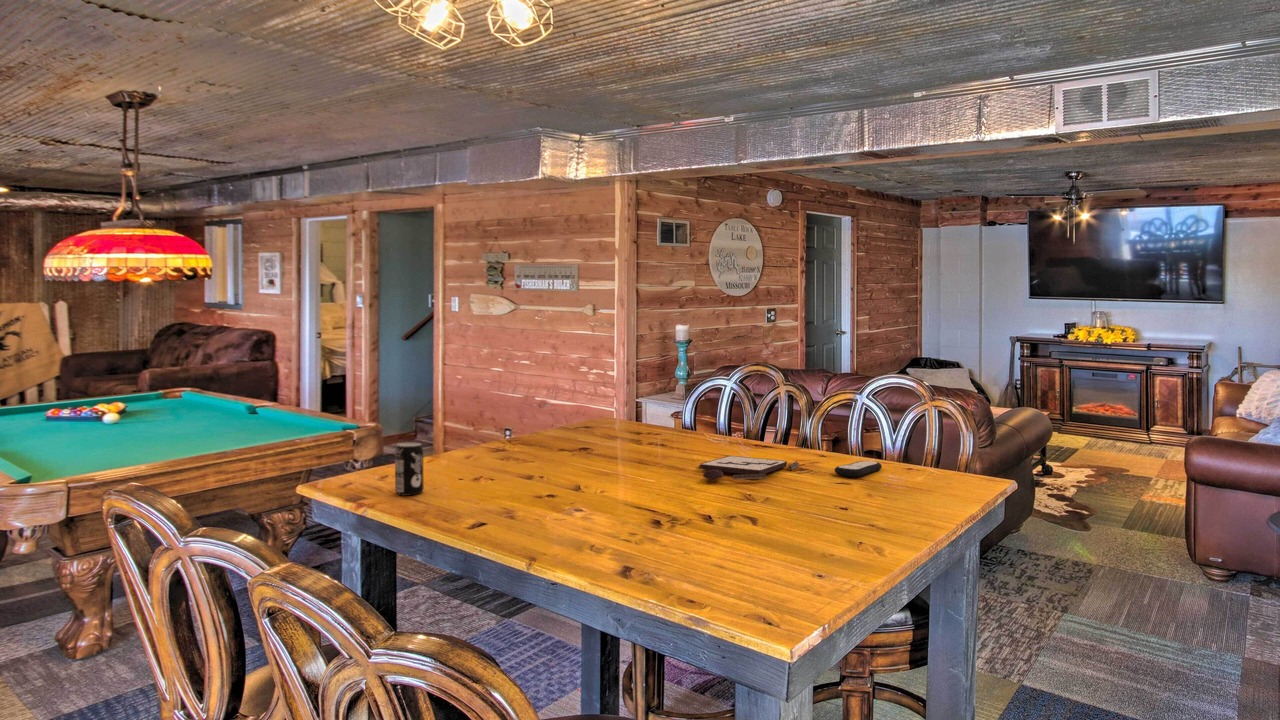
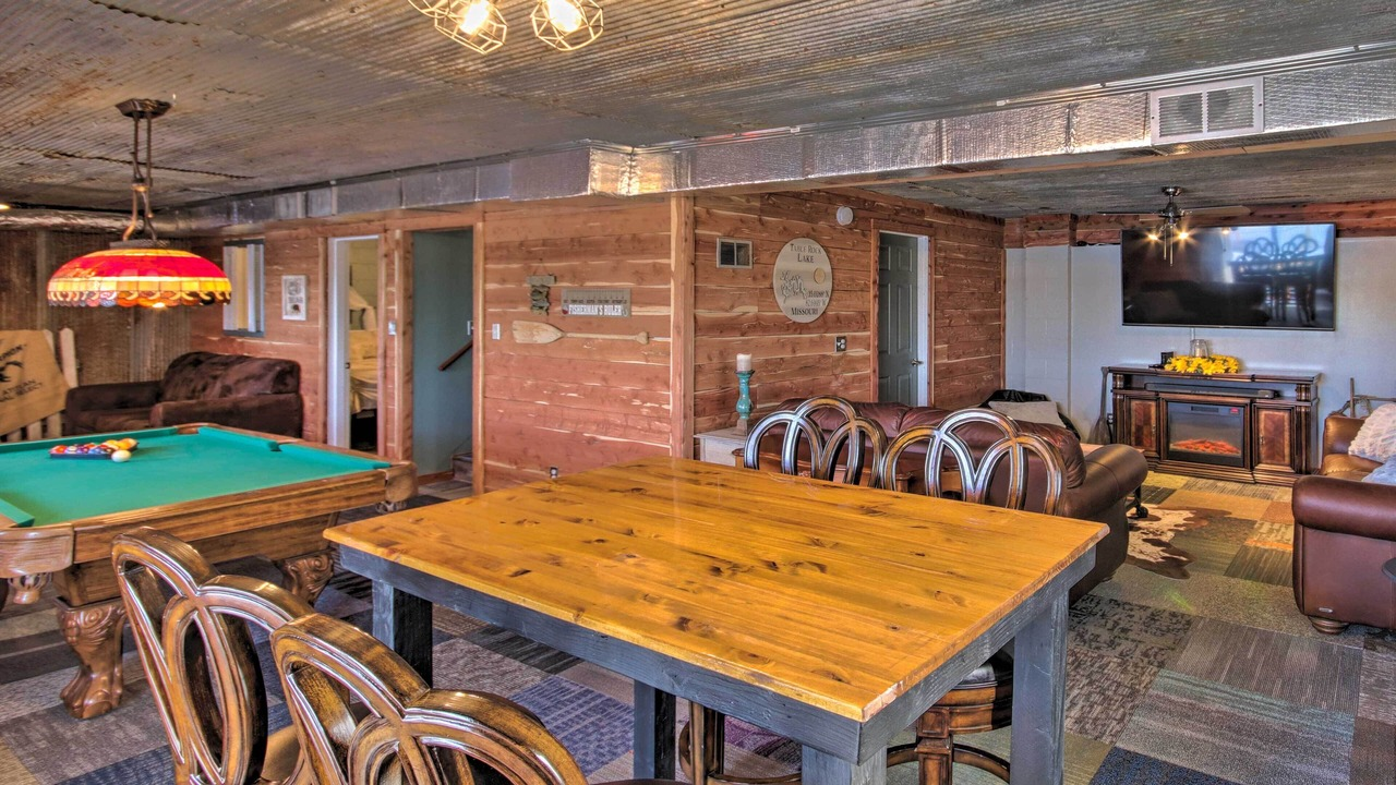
- board game (739, 465)
- beverage can (409, 468)
- remote control (859, 468)
